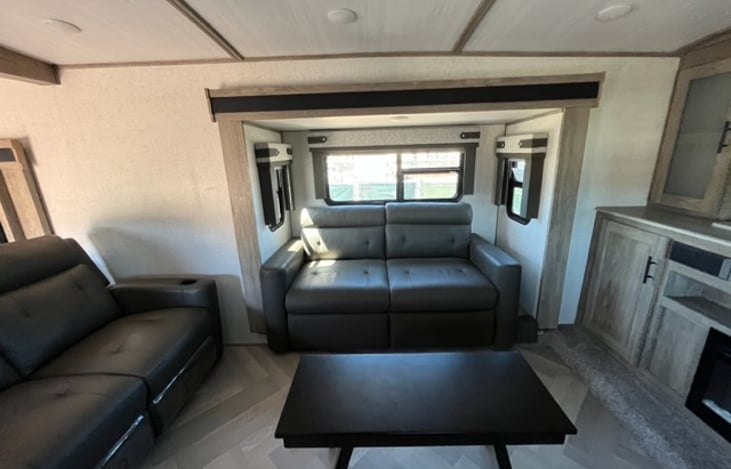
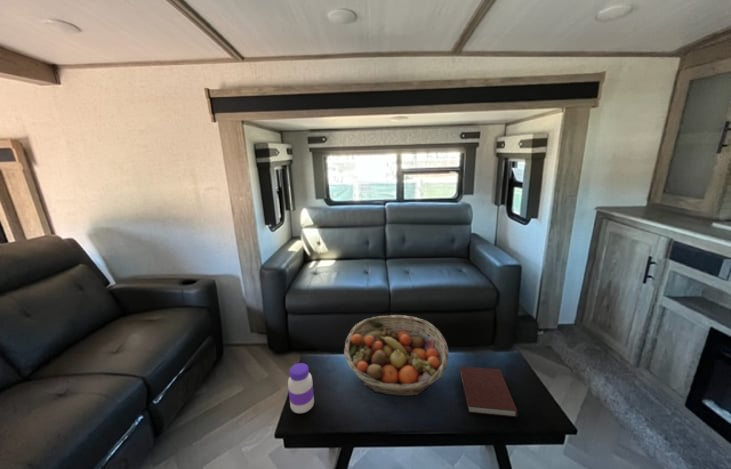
+ fruit basket (395, 353)
+ jar (300, 387)
+ notebook (485, 389)
